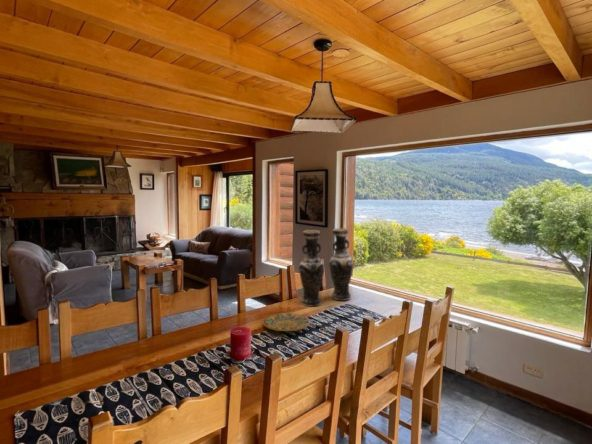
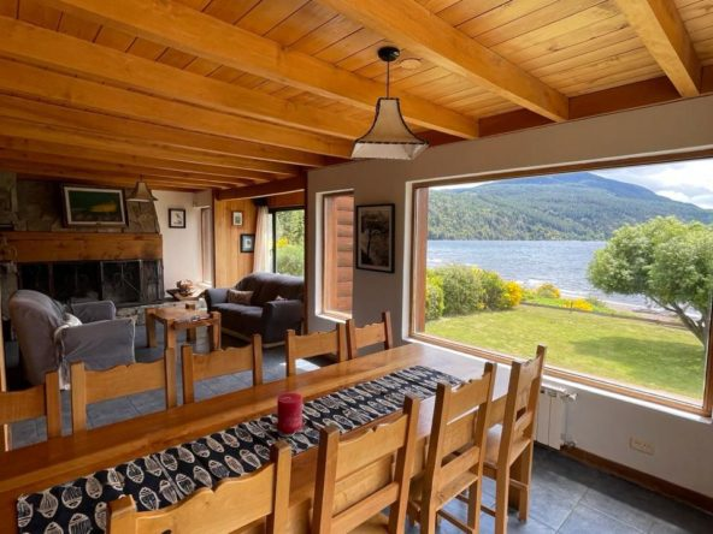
- plate (286, 323)
- vase (329, 265)
